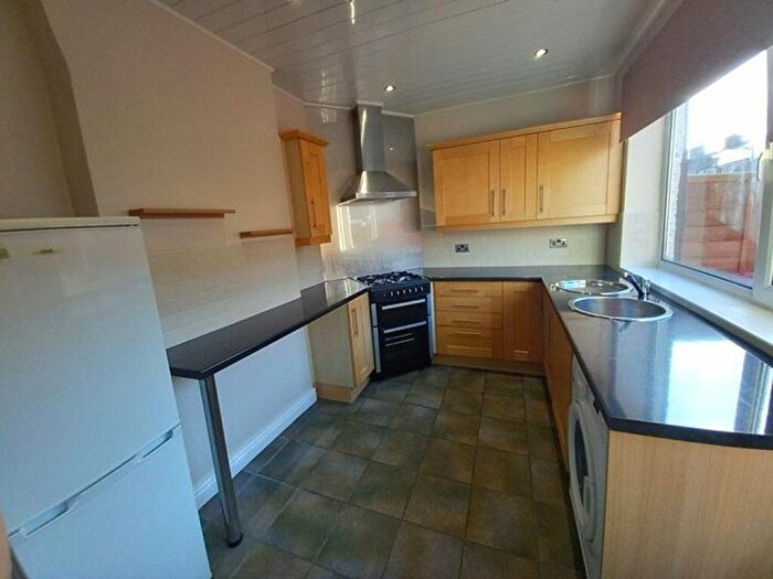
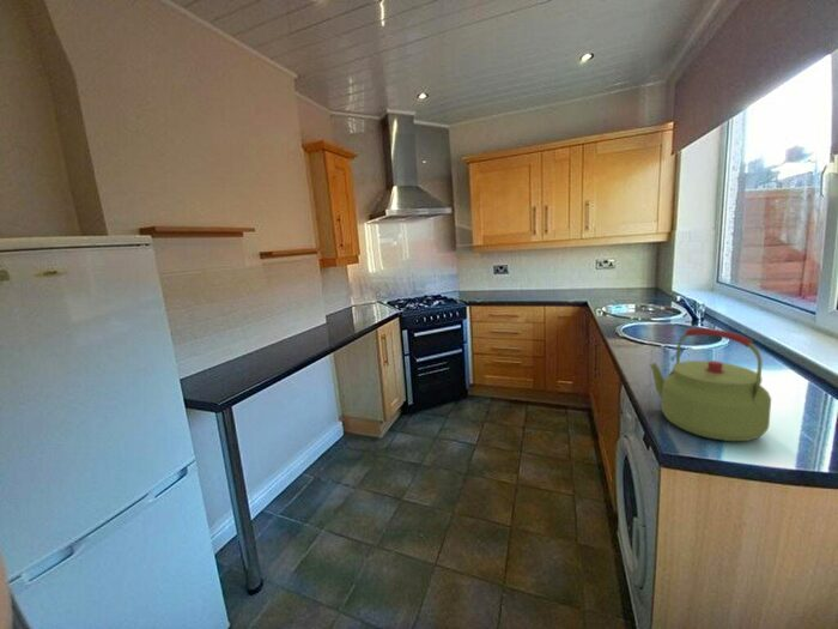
+ kettle (700, 374)
